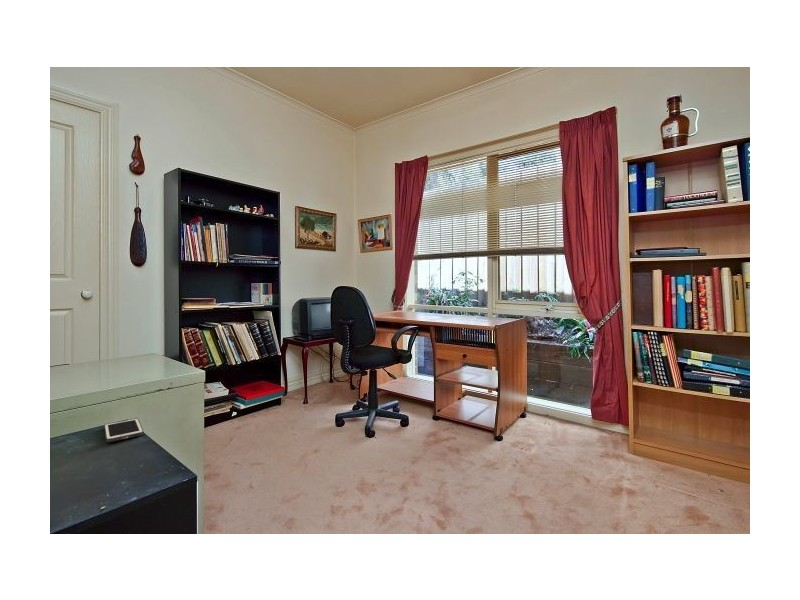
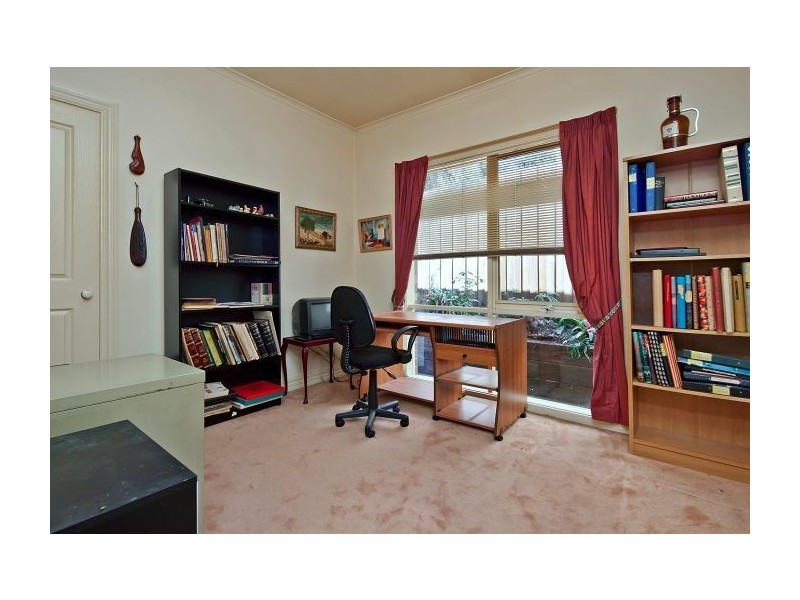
- cell phone (123, 429)
